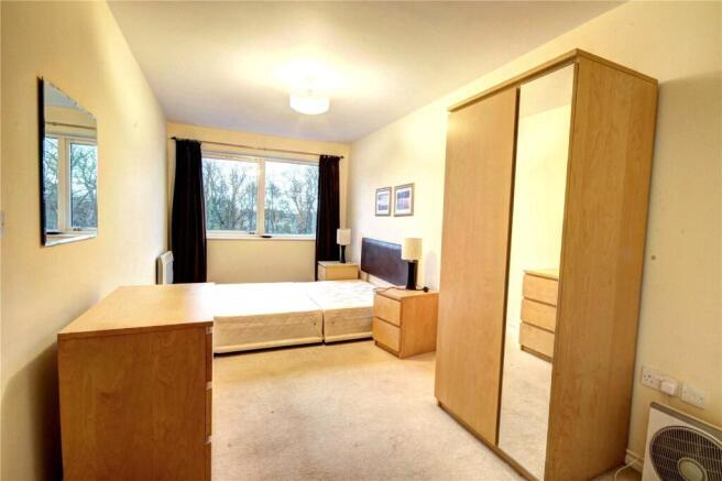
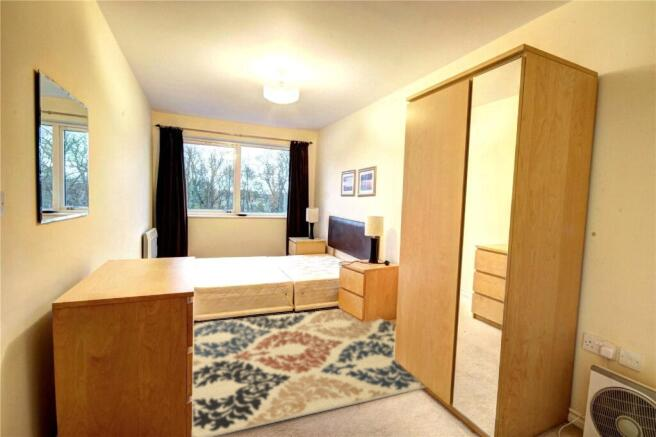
+ rug (296, 348)
